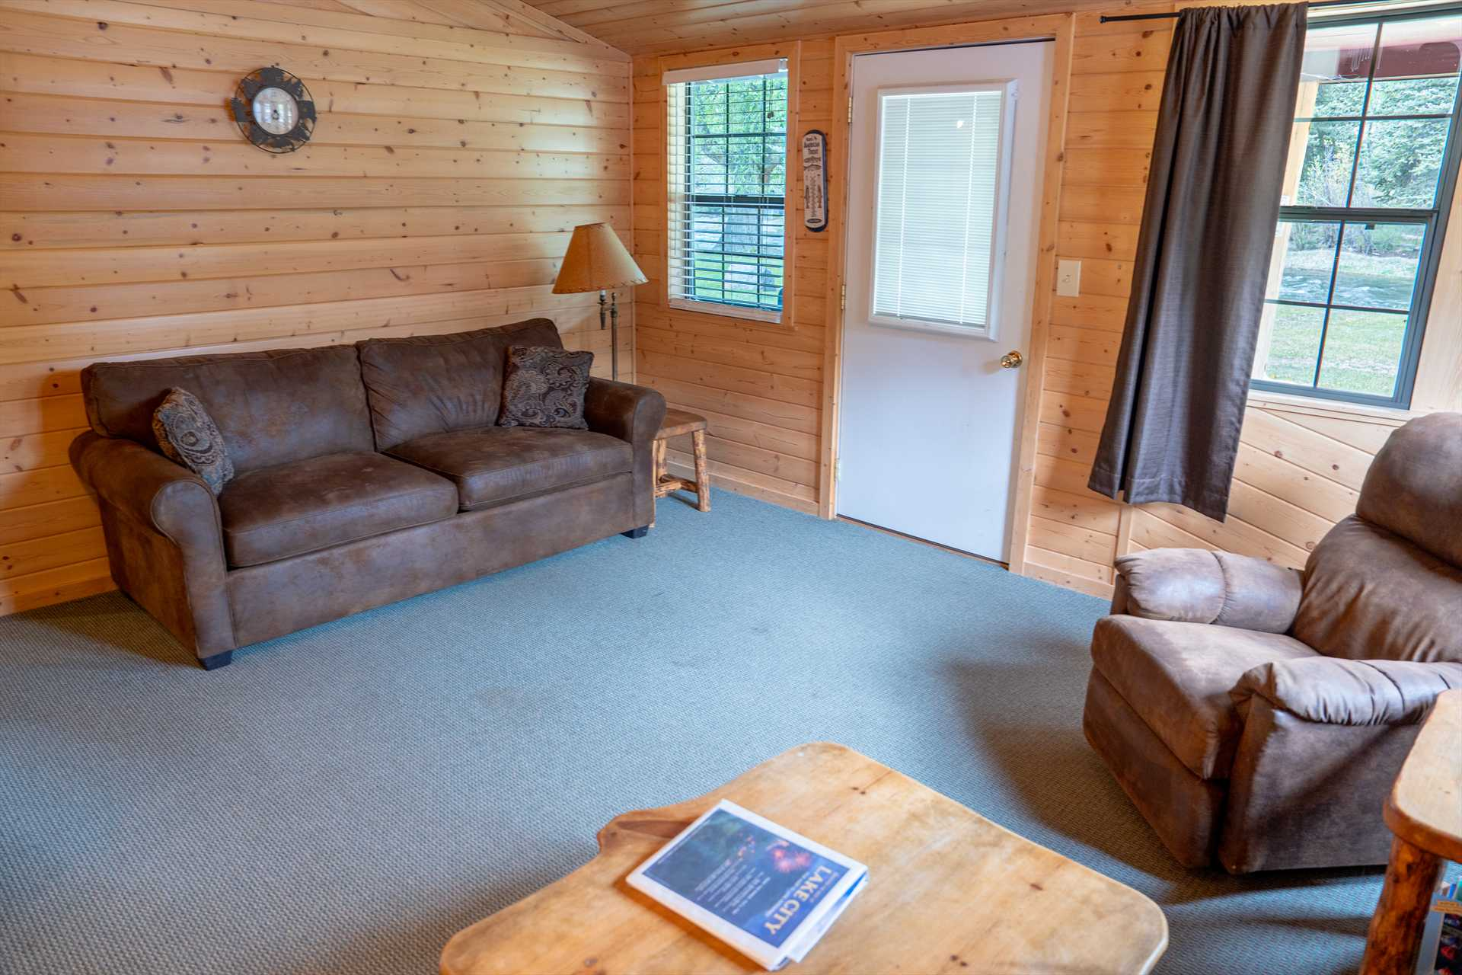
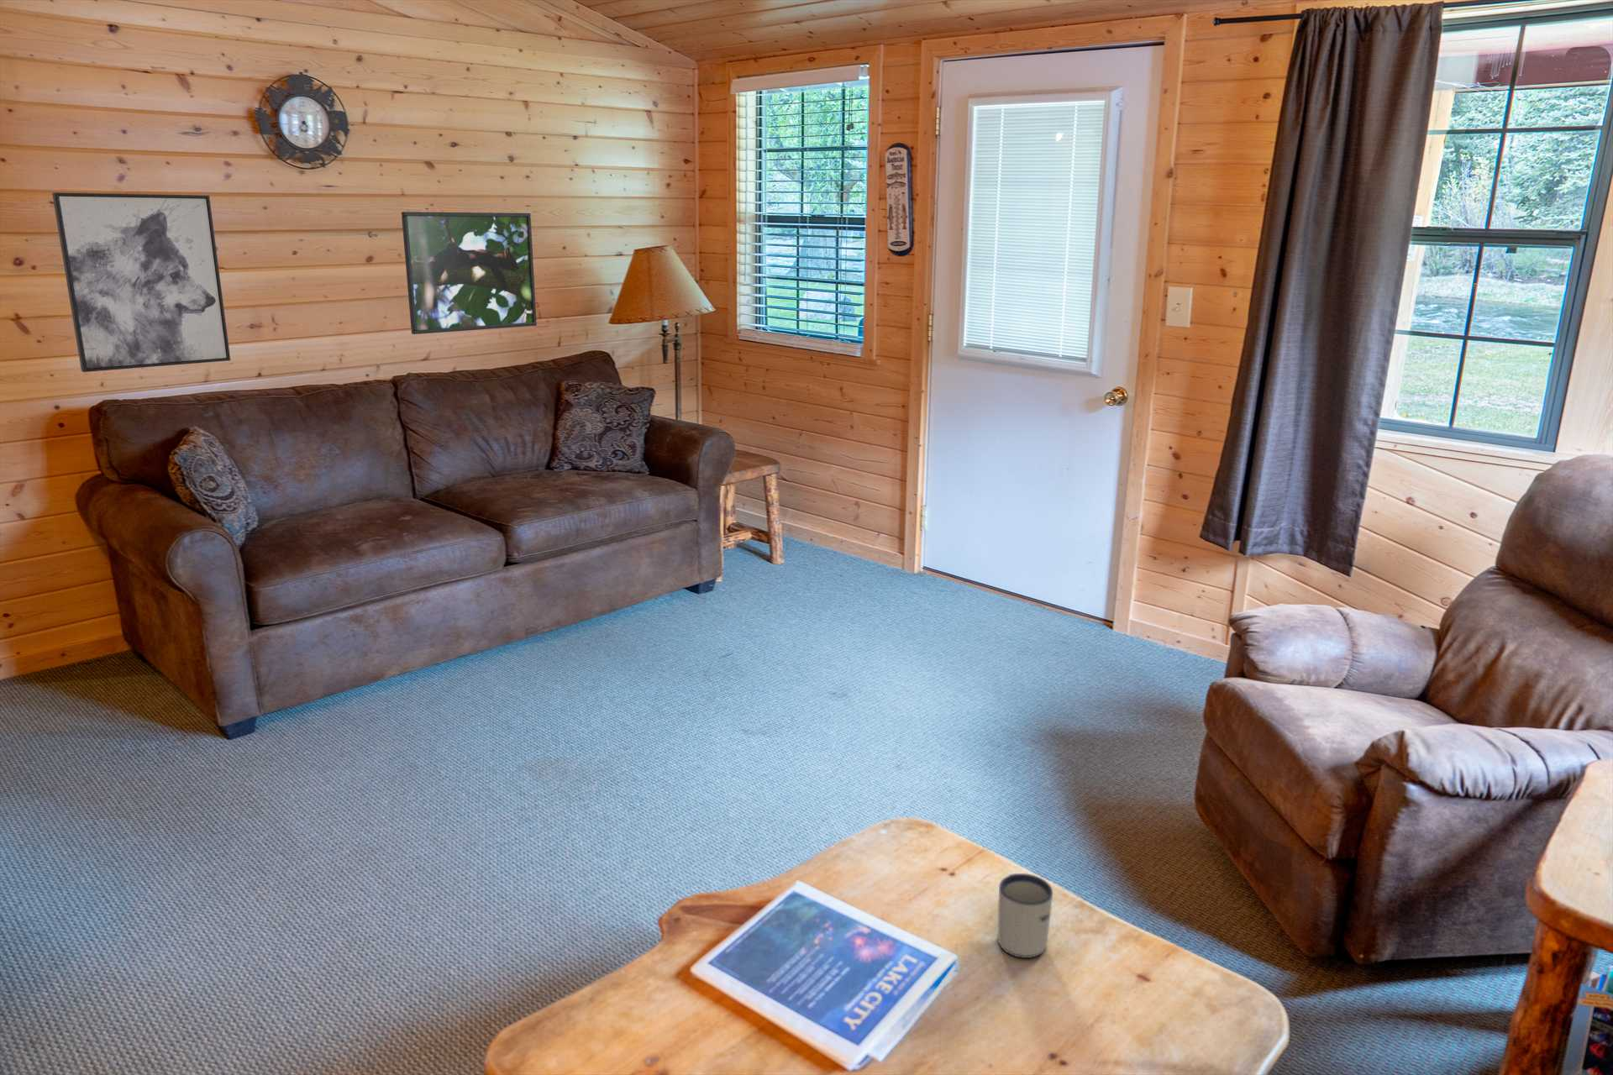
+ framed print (472, 271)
+ mug (1021, 909)
+ wall art (146, 281)
